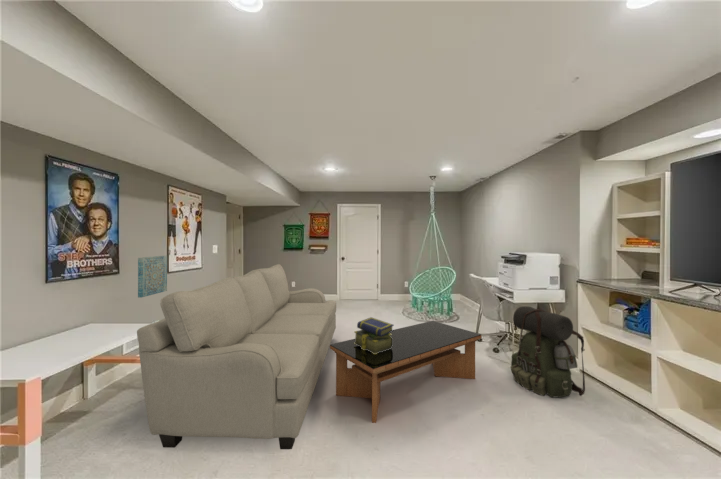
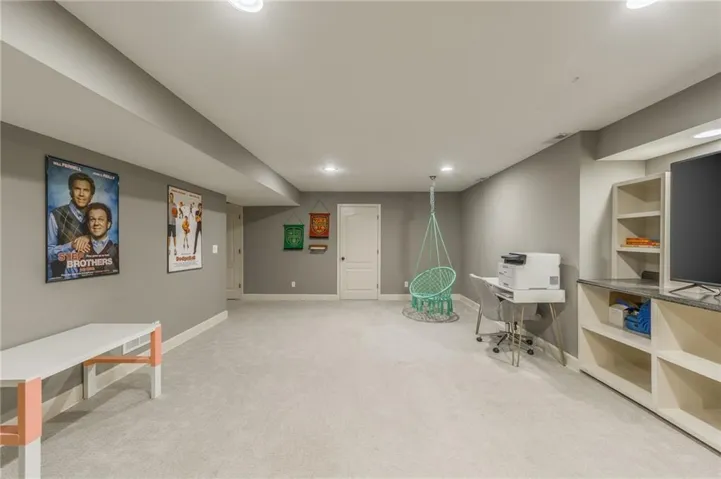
- backpack (546, 346)
- coffee table (409, 362)
- wall art (153, 275)
- stack of books (374, 333)
- sofa (274, 323)
